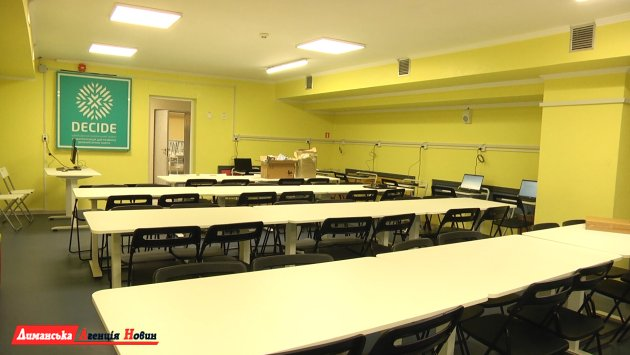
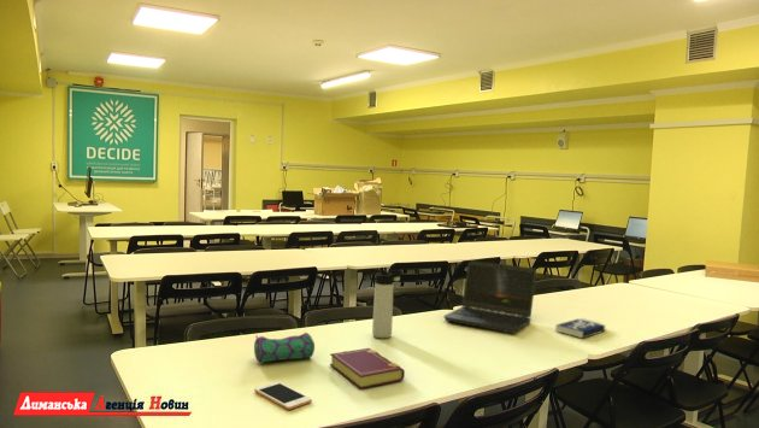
+ laptop computer (489, 294)
+ pencil case (283, 346)
+ cell phone (282, 394)
+ book (582, 327)
+ thermos bottle (387, 303)
+ book (365, 365)
